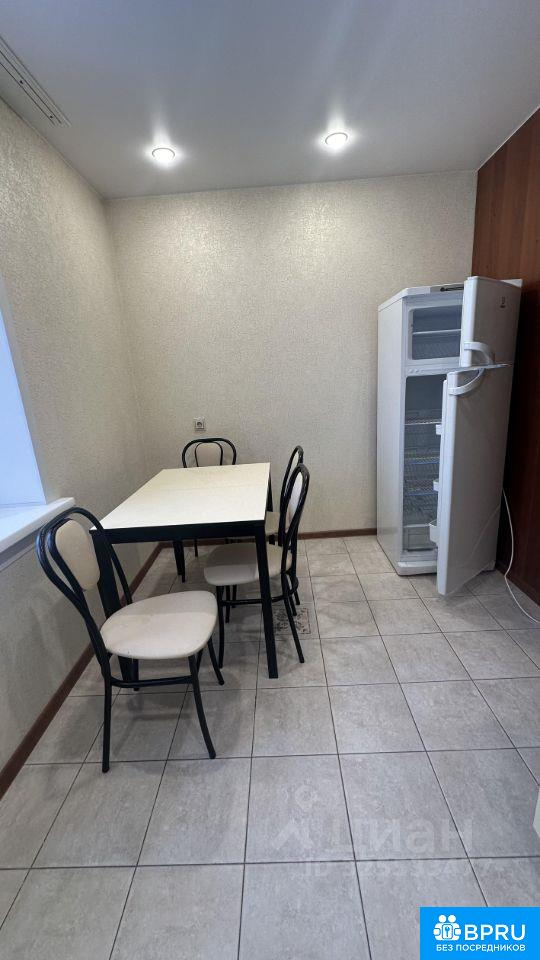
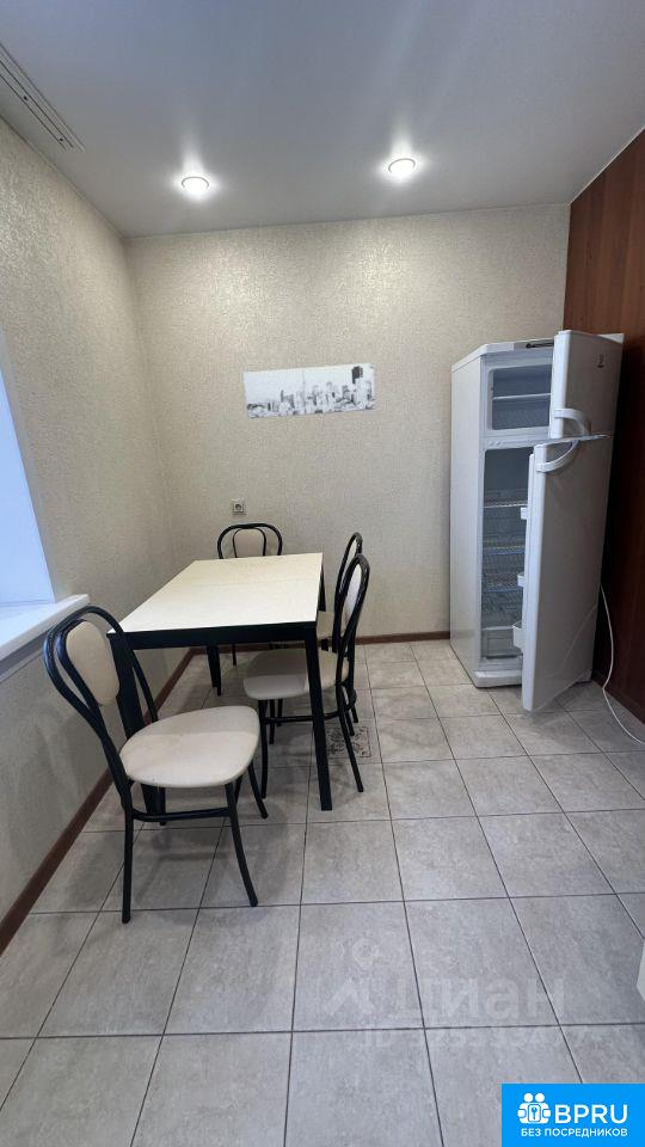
+ wall art (309, 391)
